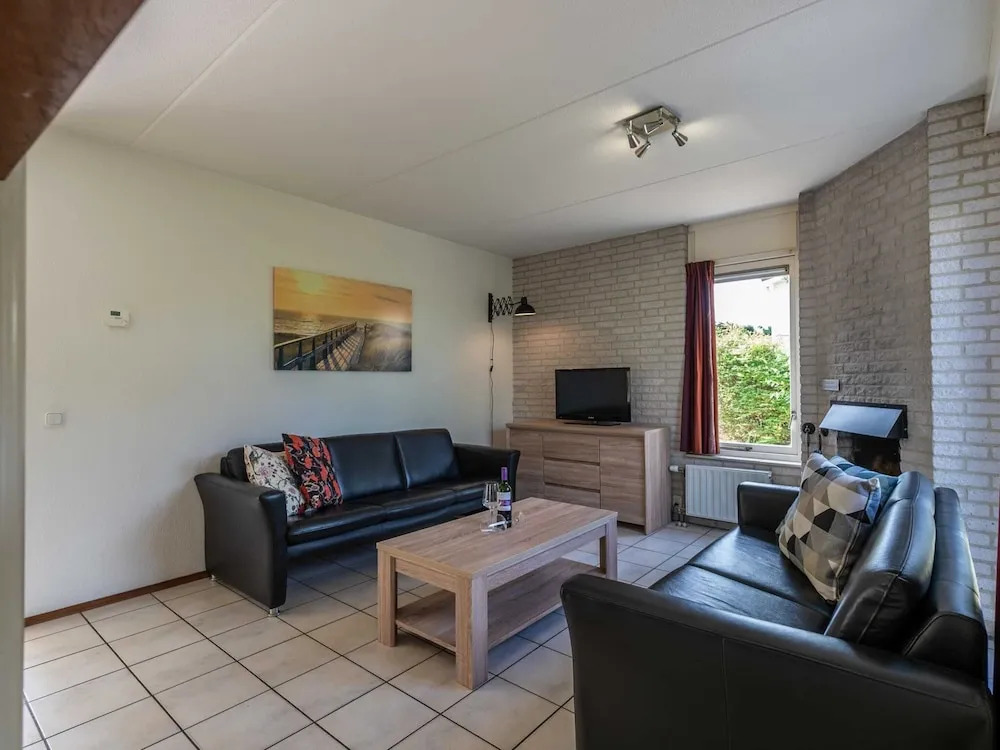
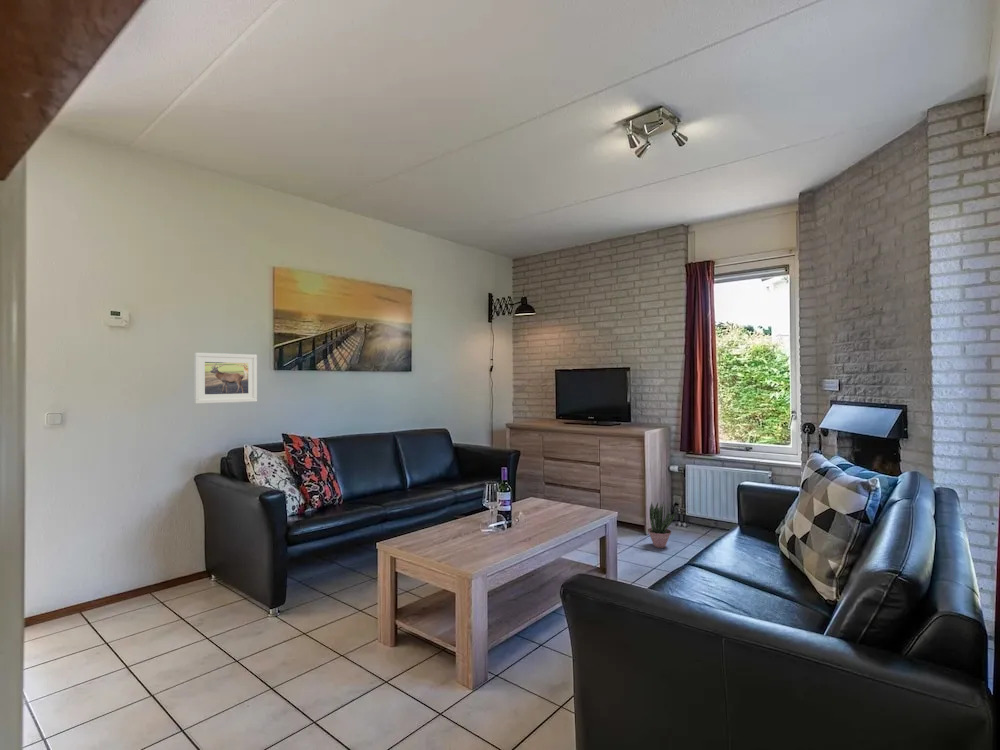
+ potted plant (661, 523)
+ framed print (226, 378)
